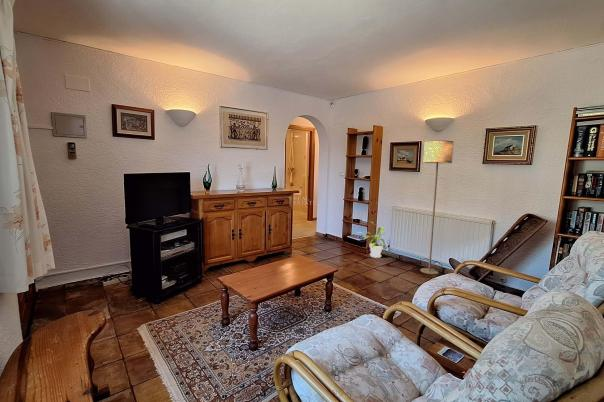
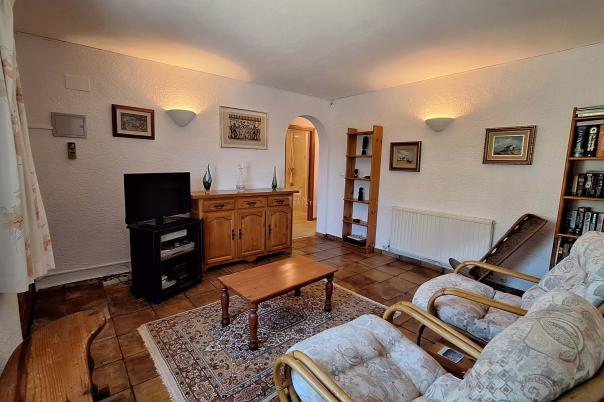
- floor lamp (434, 208)
- house plant (375, 239)
